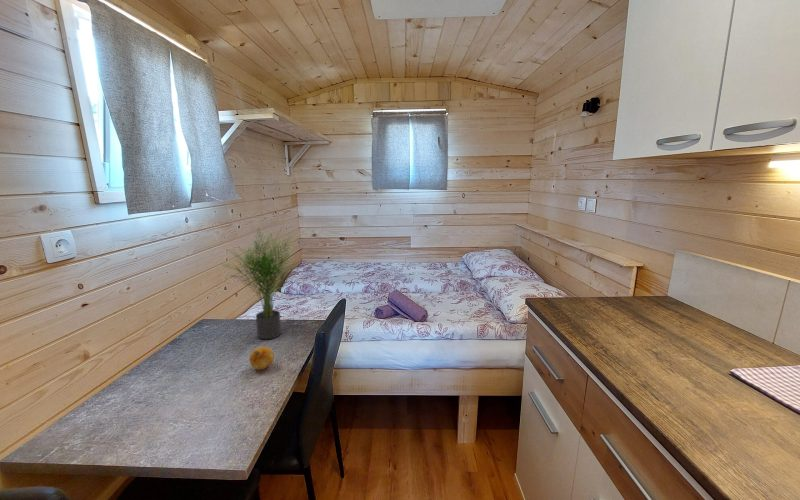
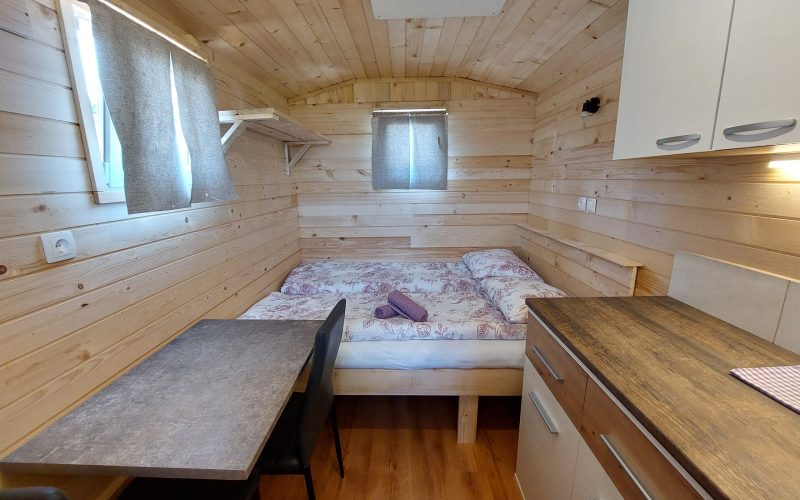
- fruit (261, 357)
- potted plant (259, 281)
